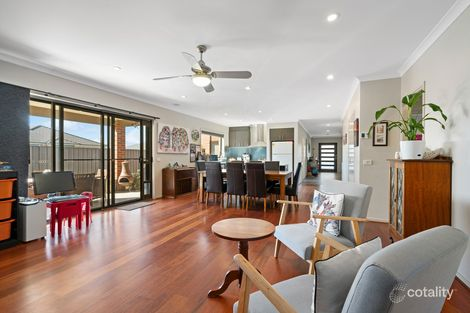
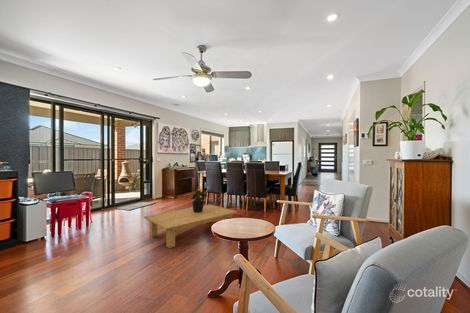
+ coffee table (192, 223)
+ potted plant (199, 200)
